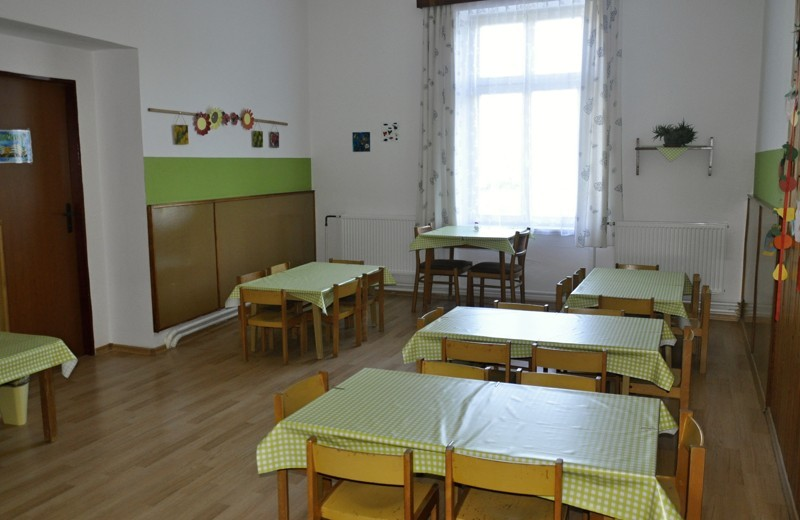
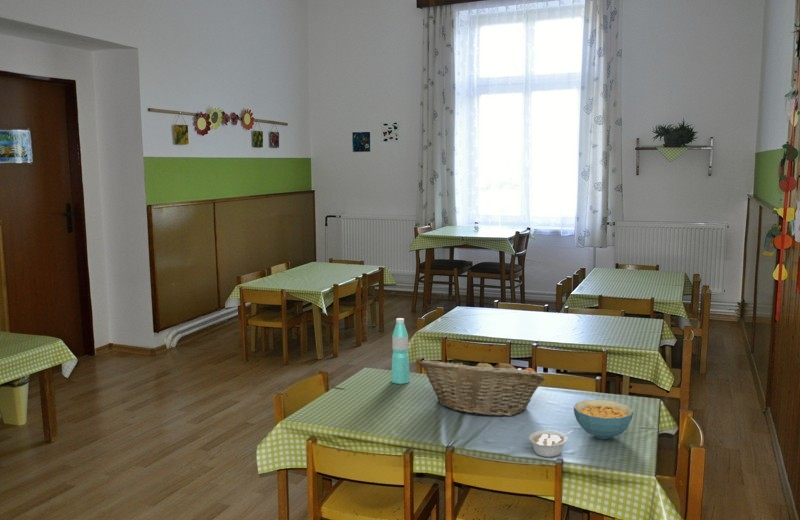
+ legume (548, 442)
+ fruit basket (480, 379)
+ water bottle (400, 350)
+ cereal bowl (602, 422)
